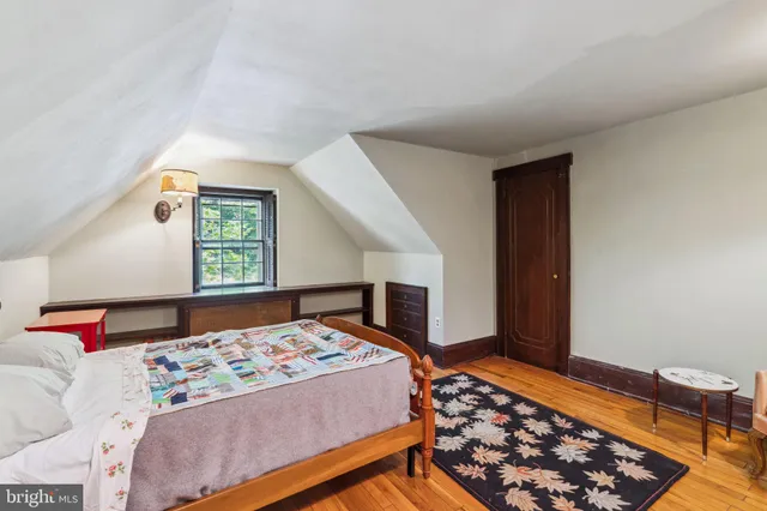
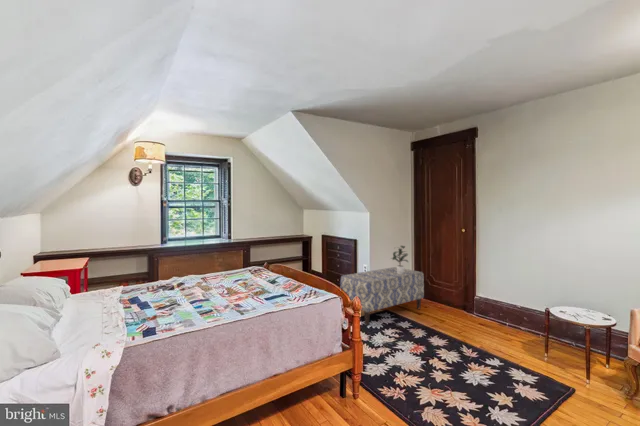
+ bench (383, 292)
+ potted plant (397, 259)
